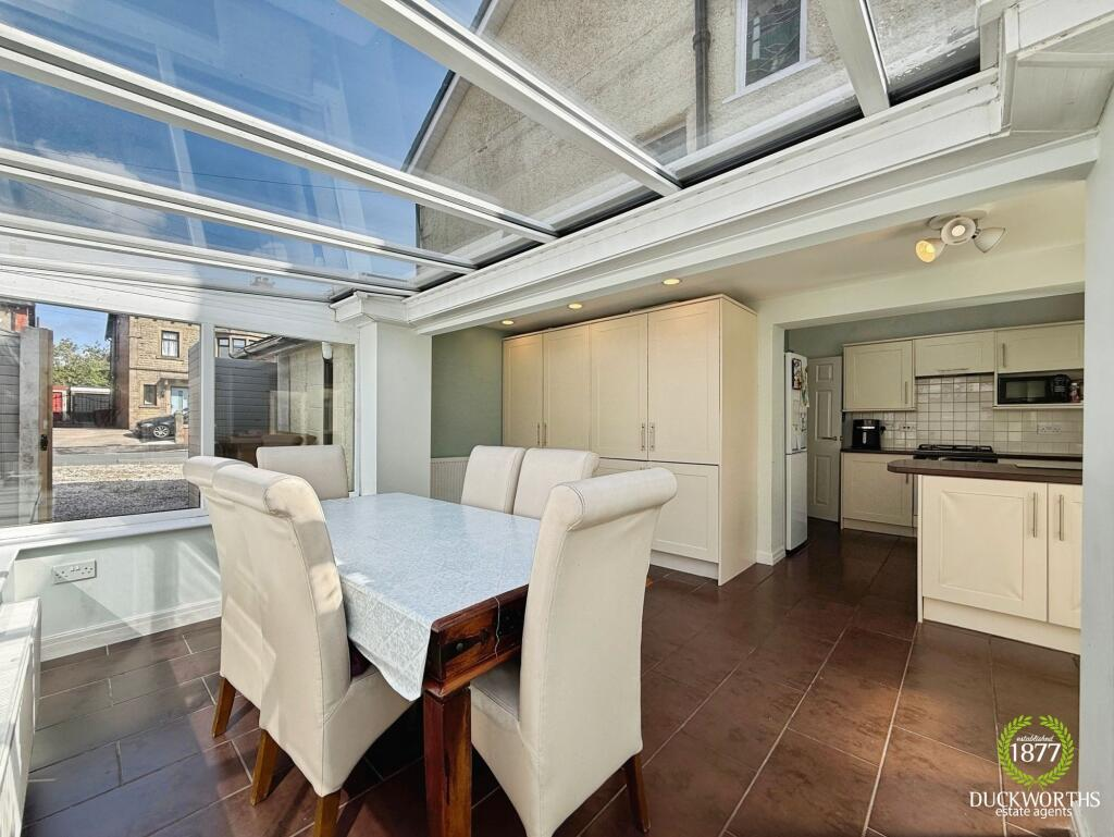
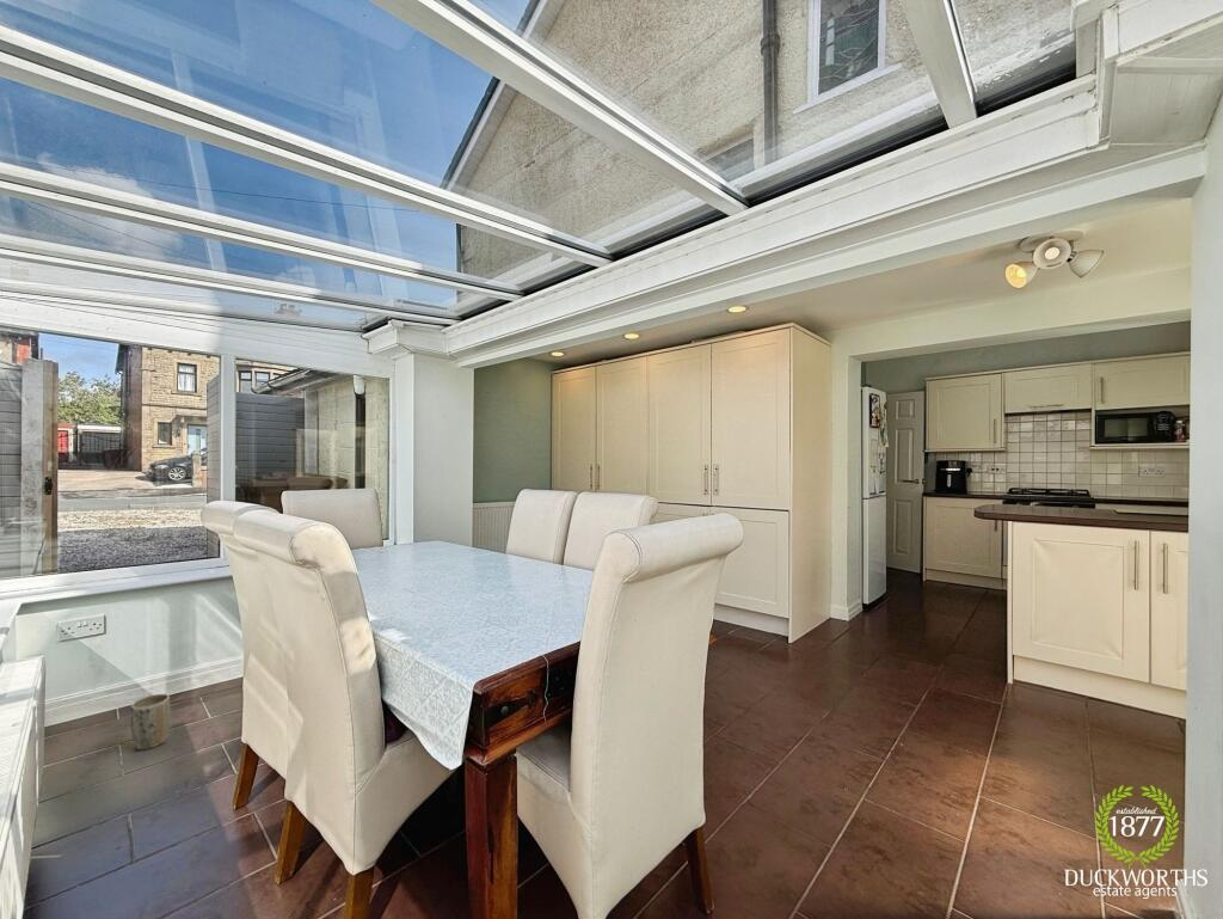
+ plant pot (150, 722)
